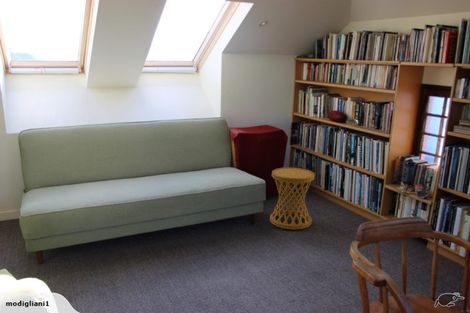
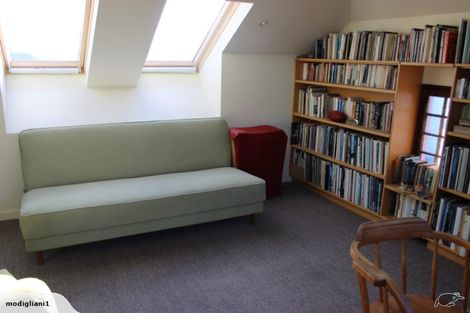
- side table (291, 197)
